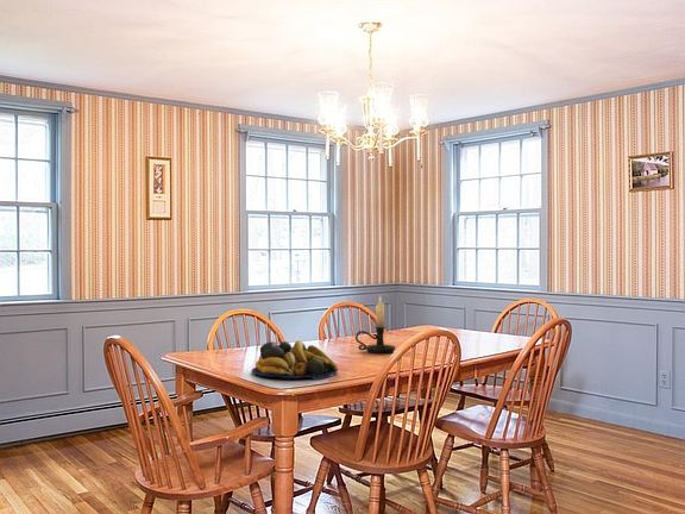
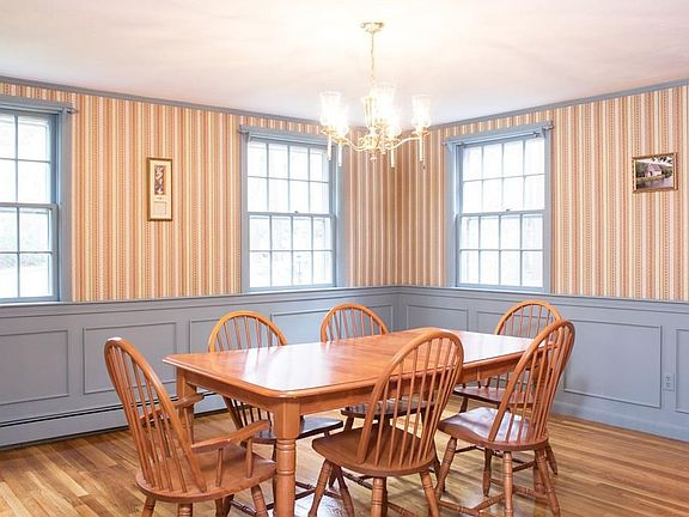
- fruit bowl (294, 356)
- candle holder (376, 321)
